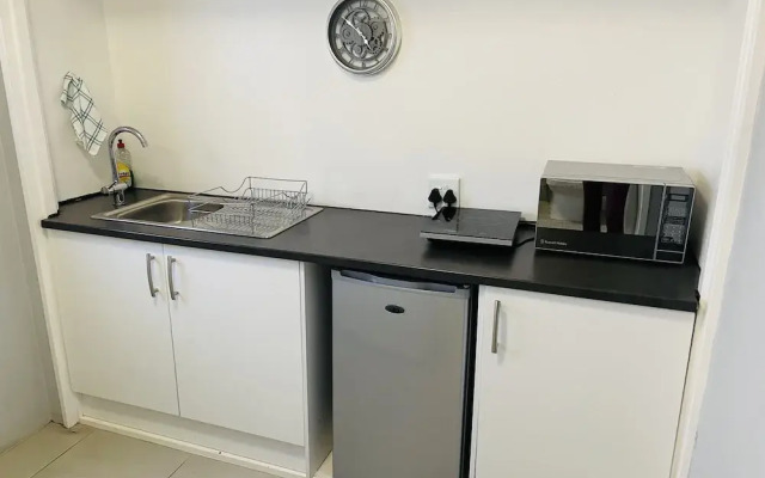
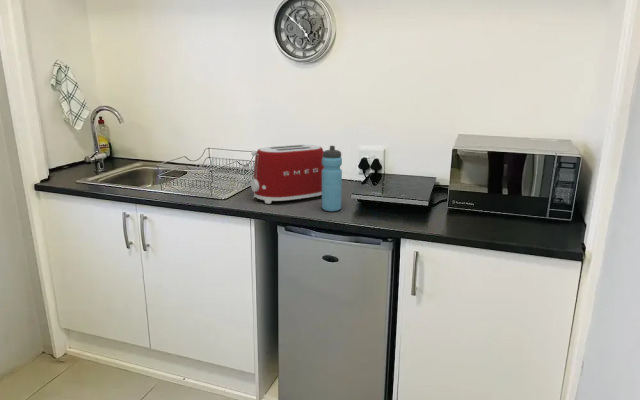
+ water bottle (331, 177)
+ toaster (289, 172)
